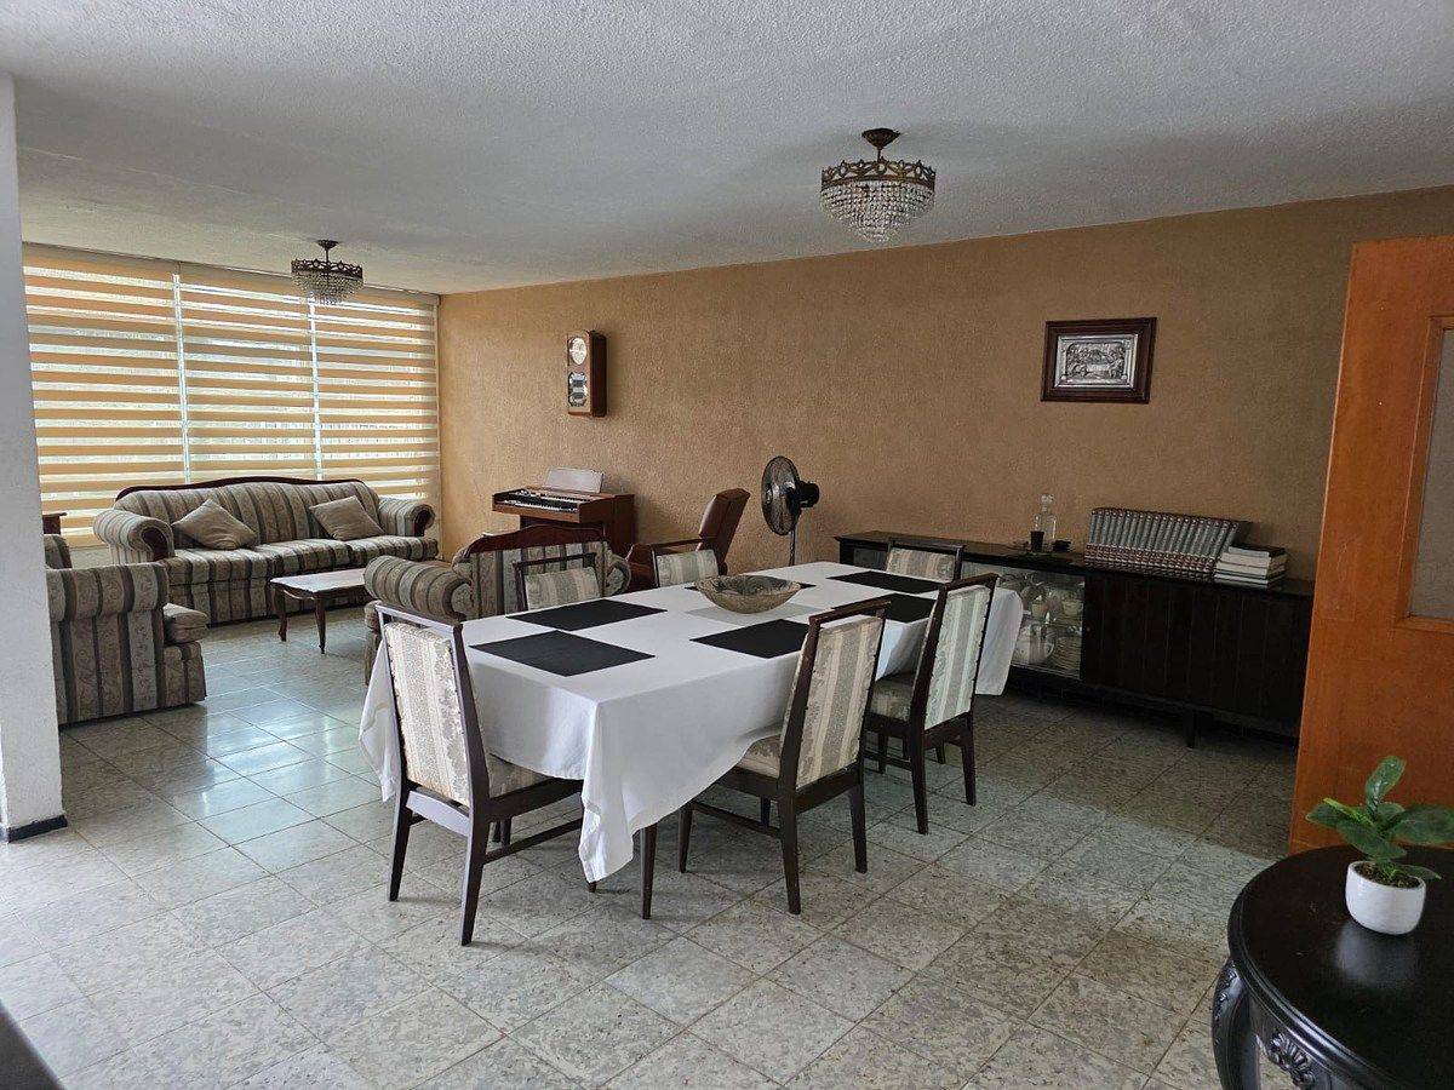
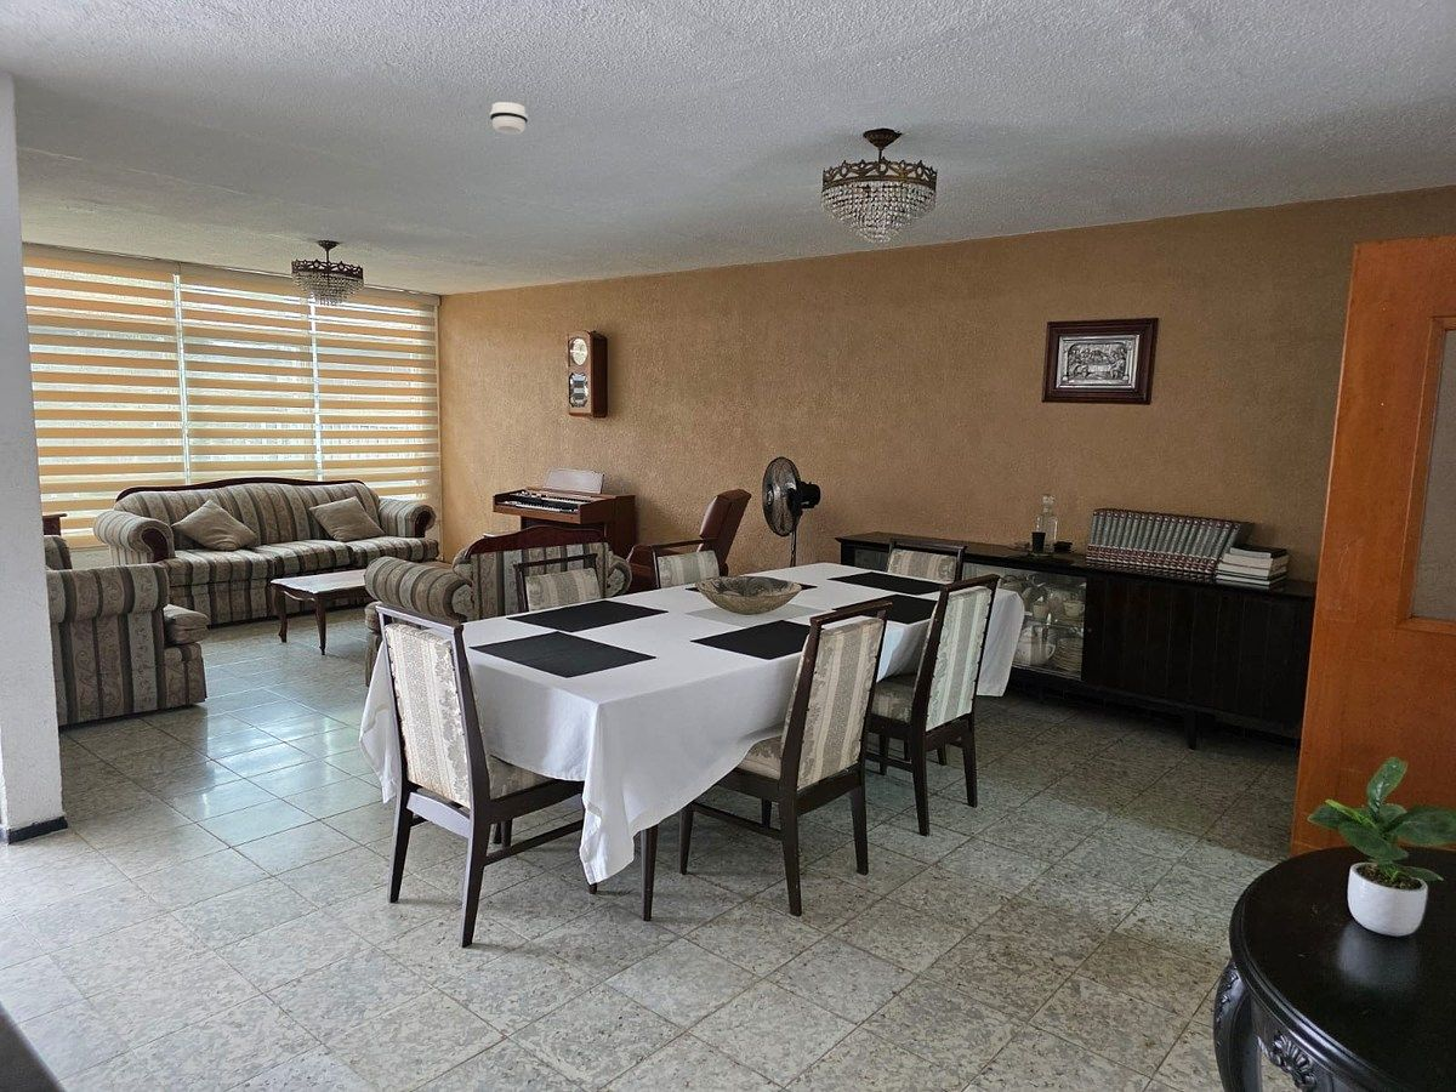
+ smoke detector (508, 118)
